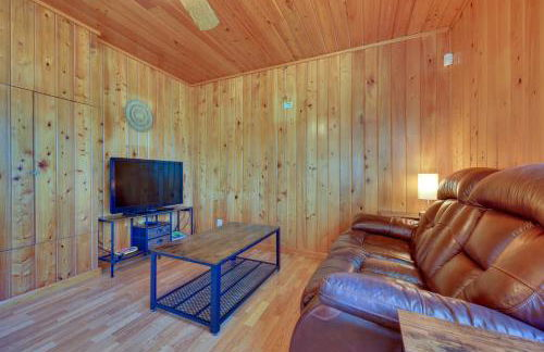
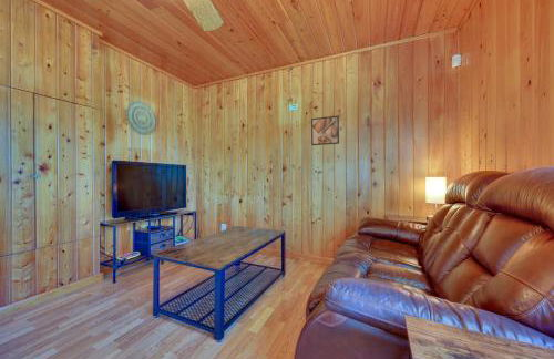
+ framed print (325, 131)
